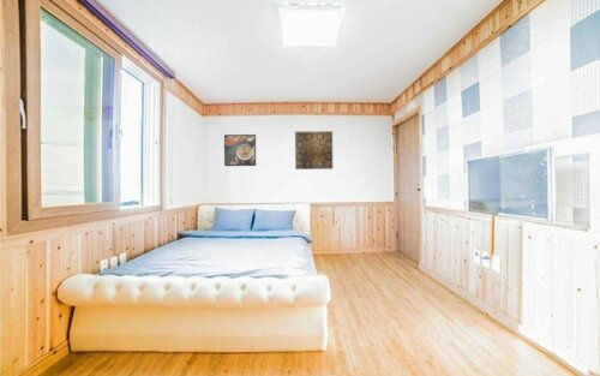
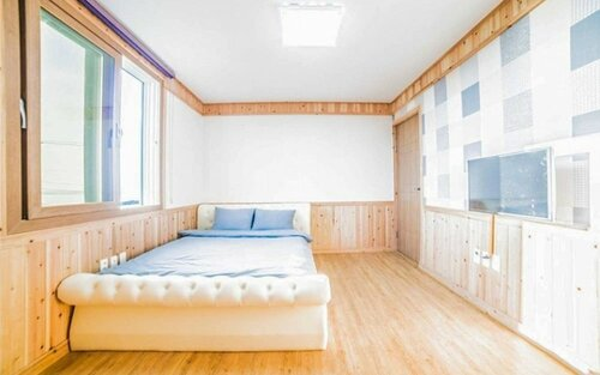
- wall art (313, 150)
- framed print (240, 150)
